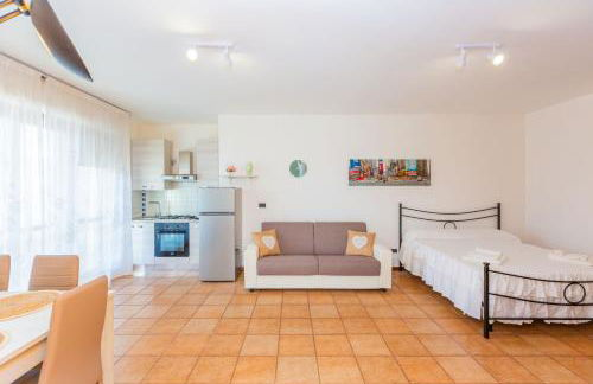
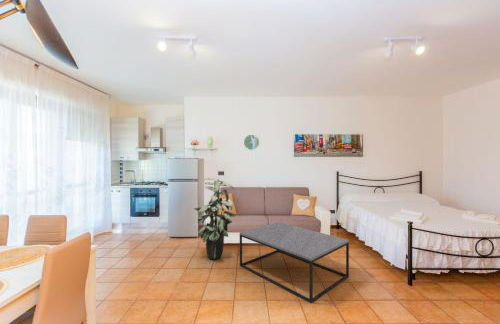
+ indoor plant (214, 216)
+ coffee table (291, 253)
